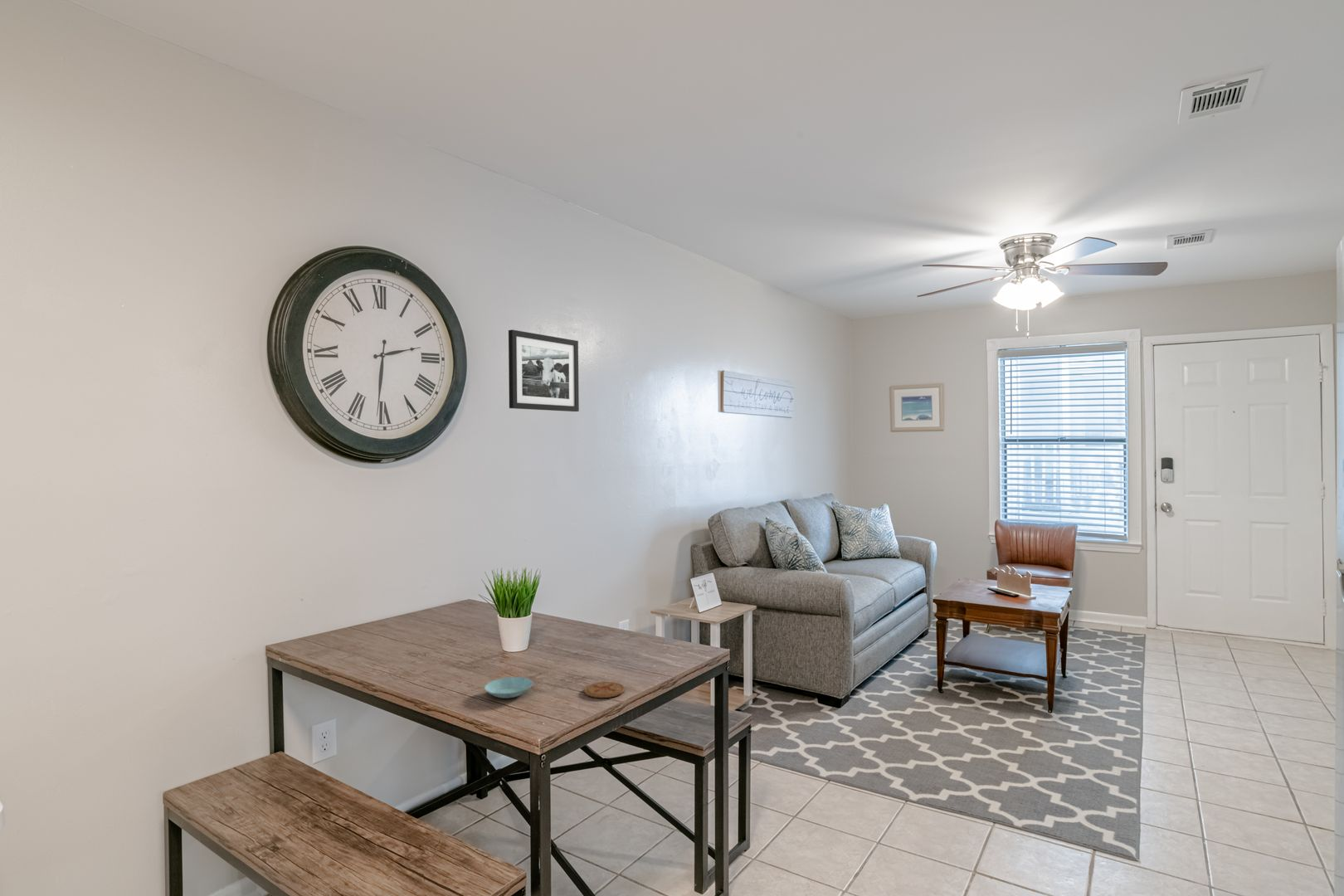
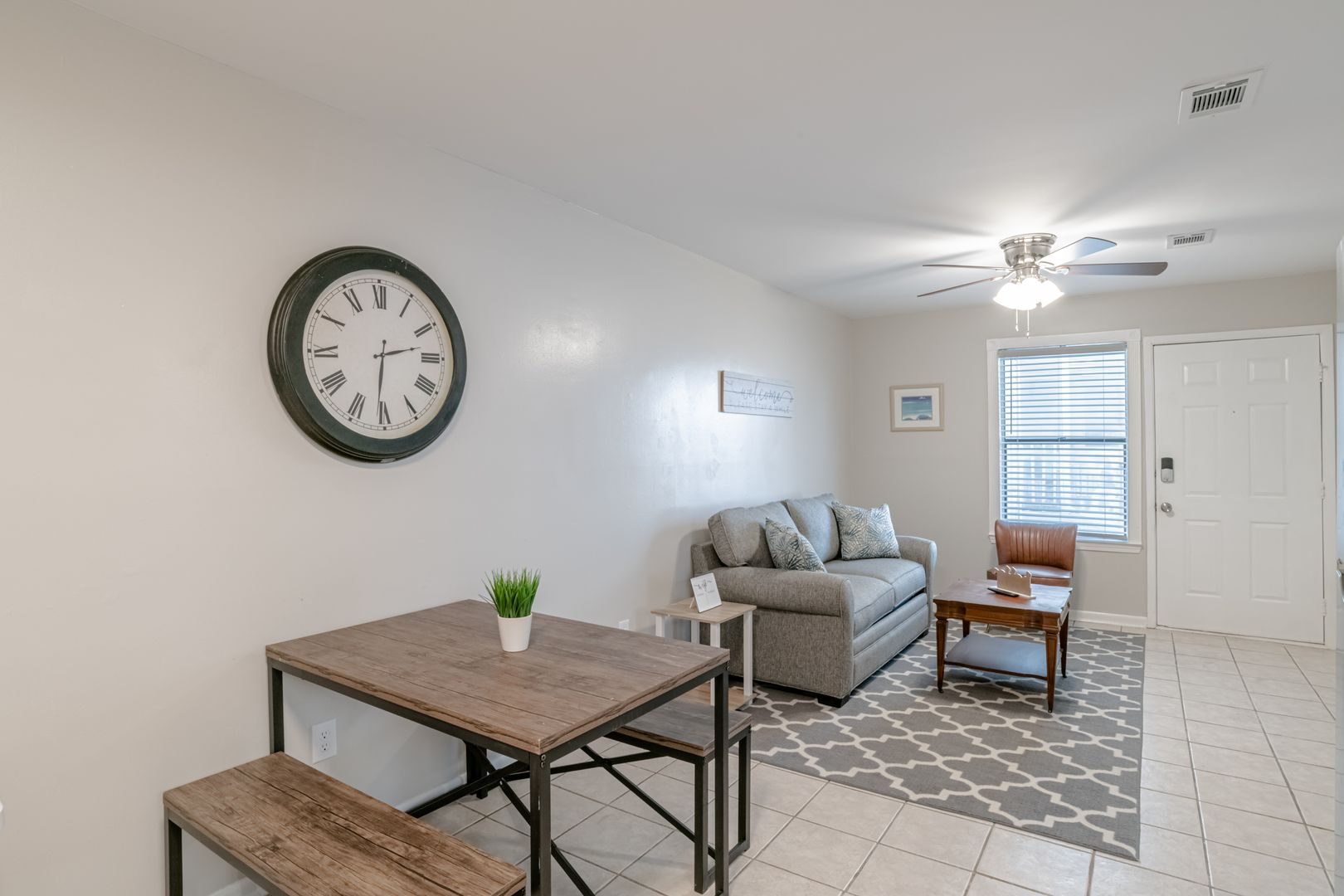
- saucer (509, 689)
- picture frame (545, 373)
- coaster (604, 689)
